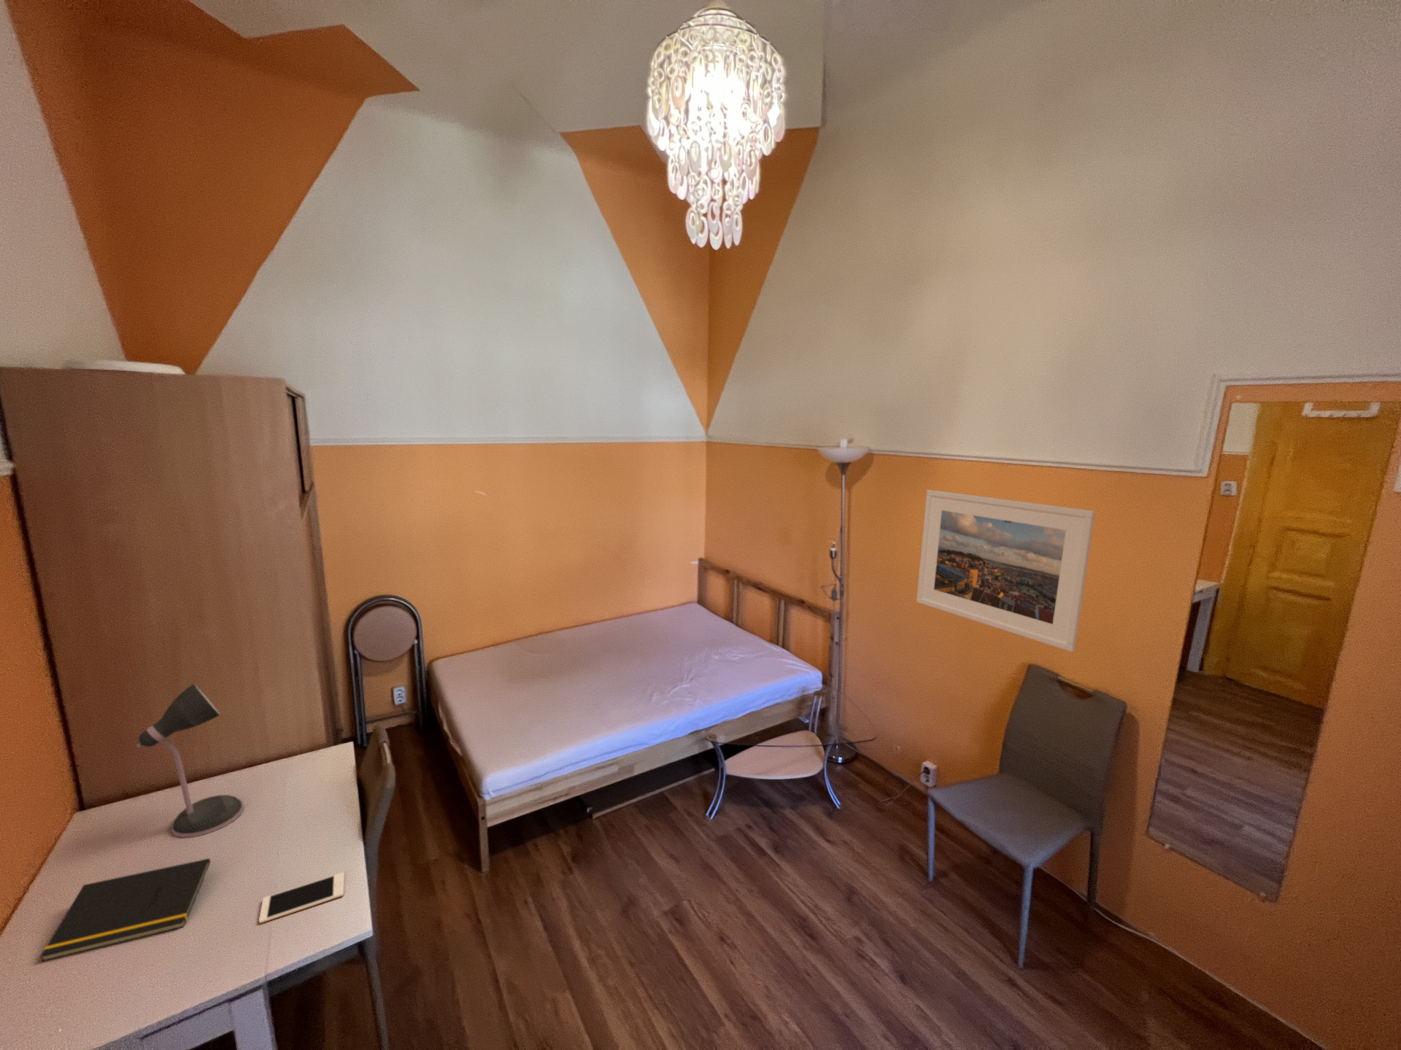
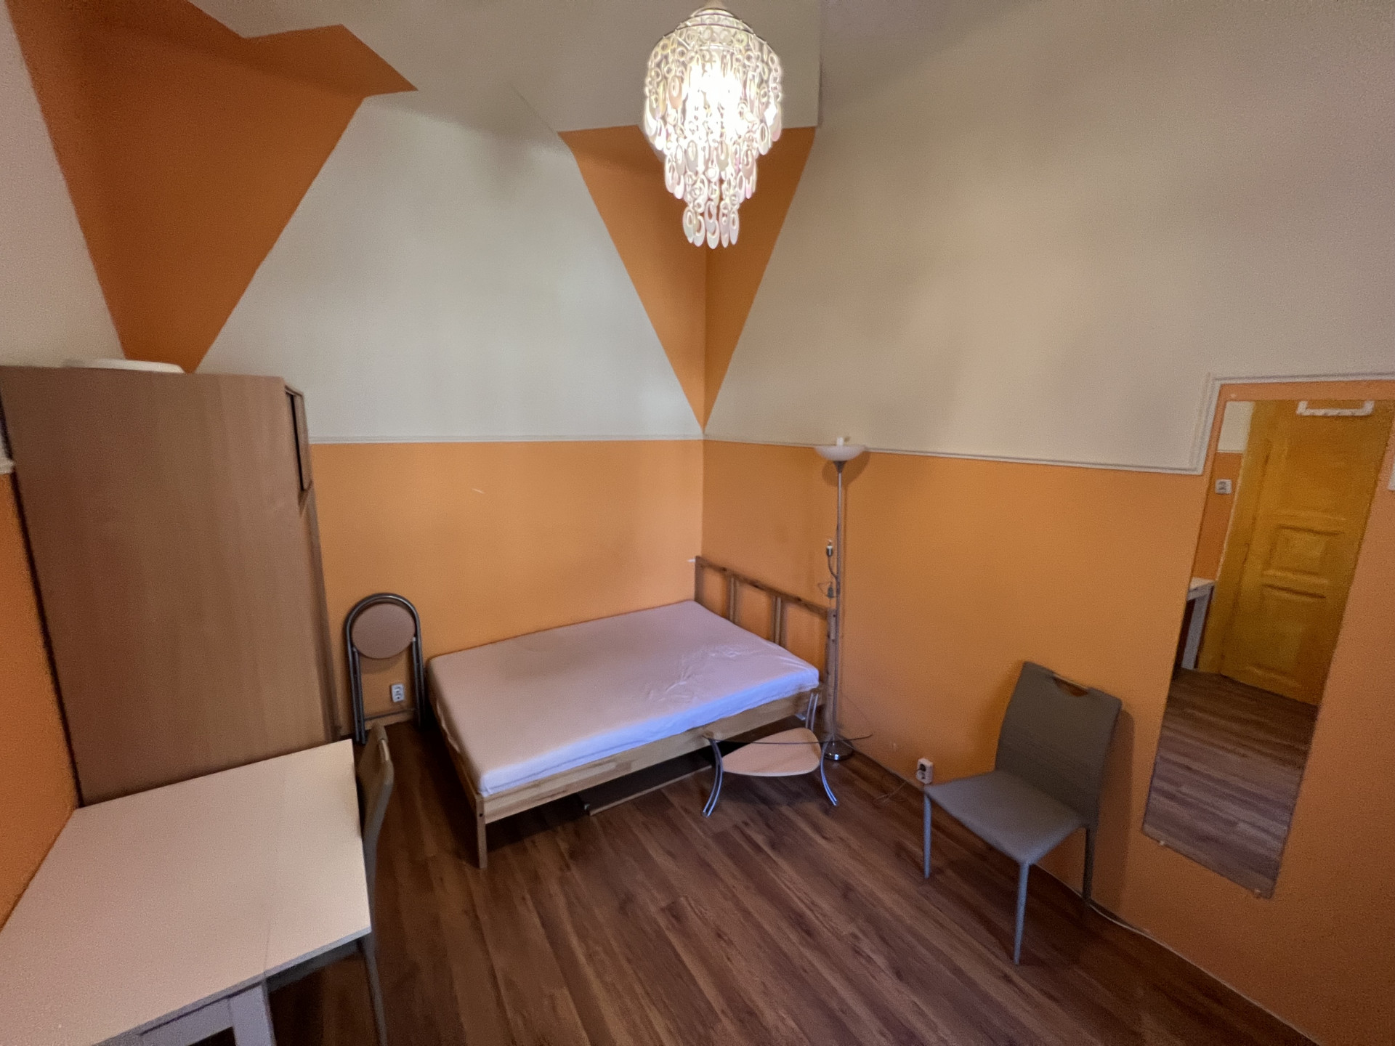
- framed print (994, 562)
- notepad (132, 904)
- desk lamp (180, 757)
- cell phone (303, 897)
